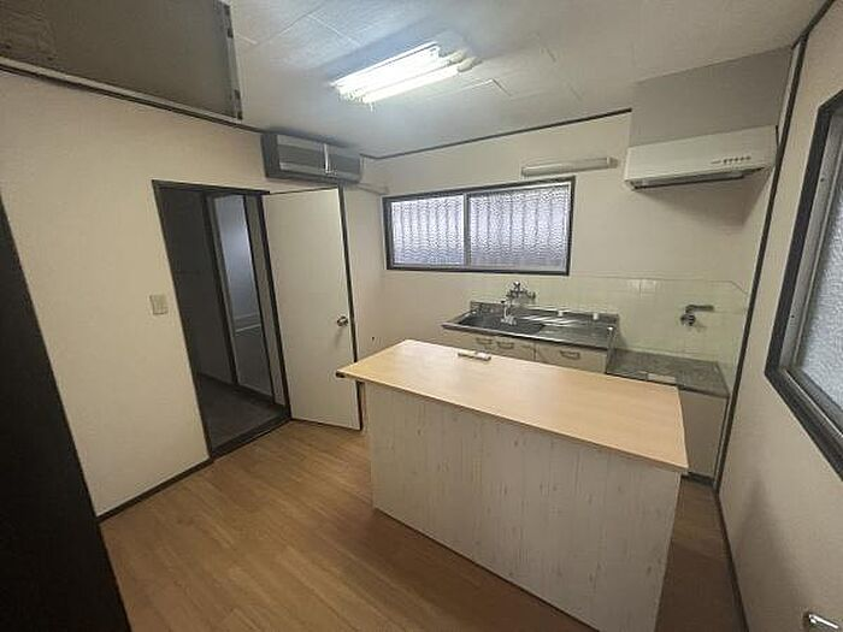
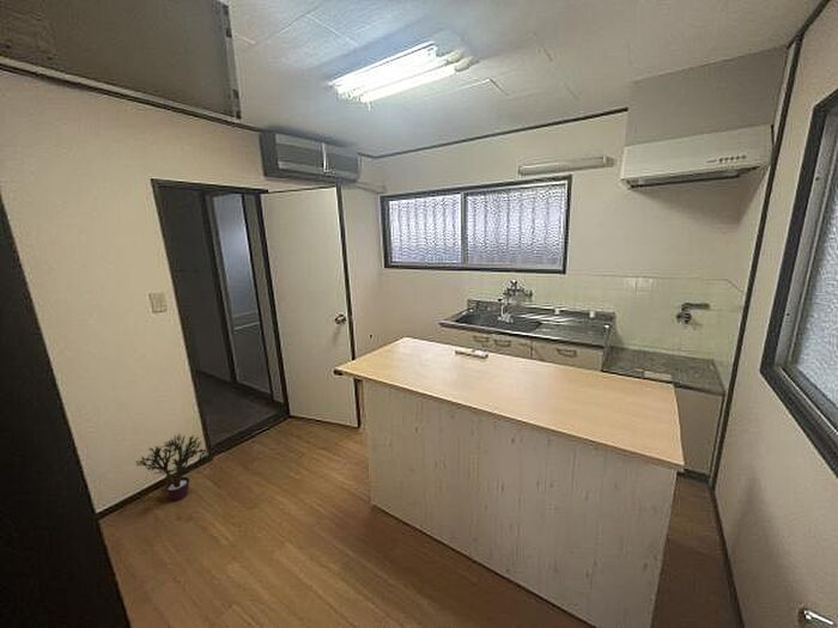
+ potted plant (175, 469)
